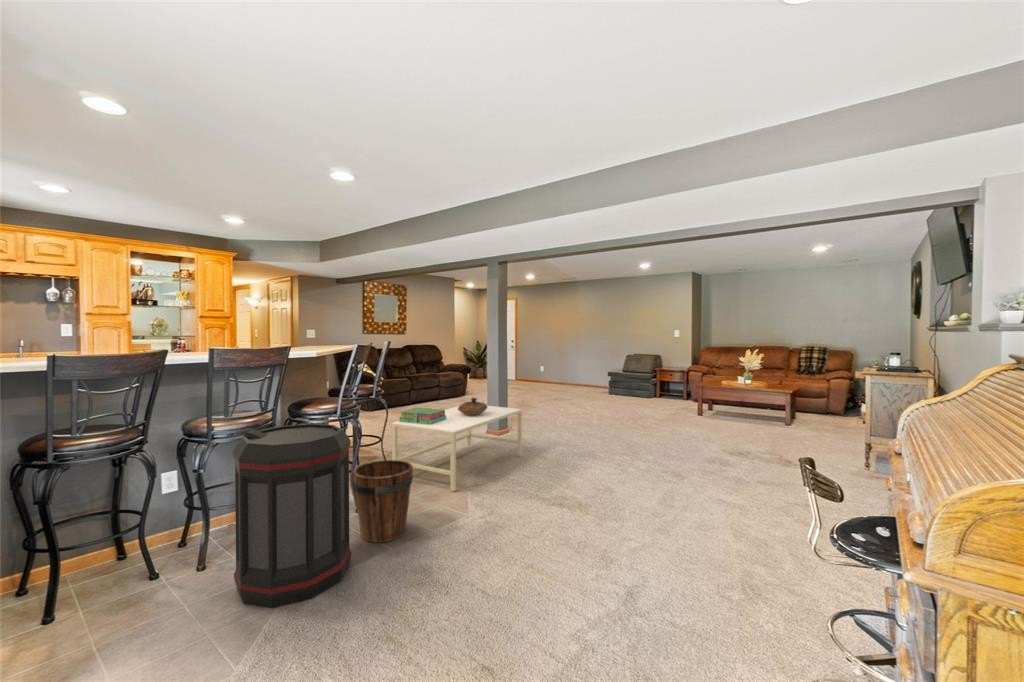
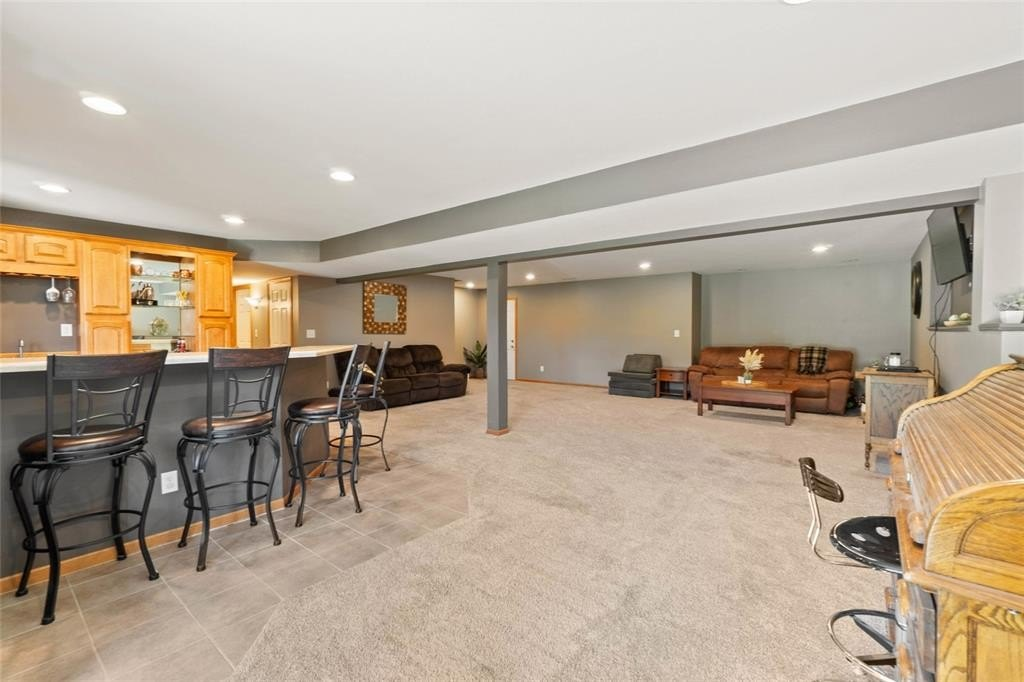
- coffee table (461, 439)
- trash can (294, 503)
- decorative bowl (472, 406)
- stack of books (423, 415)
- bucket (383, 500)
